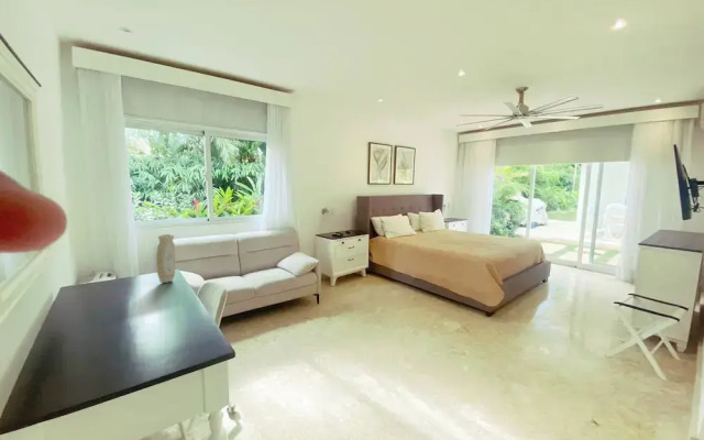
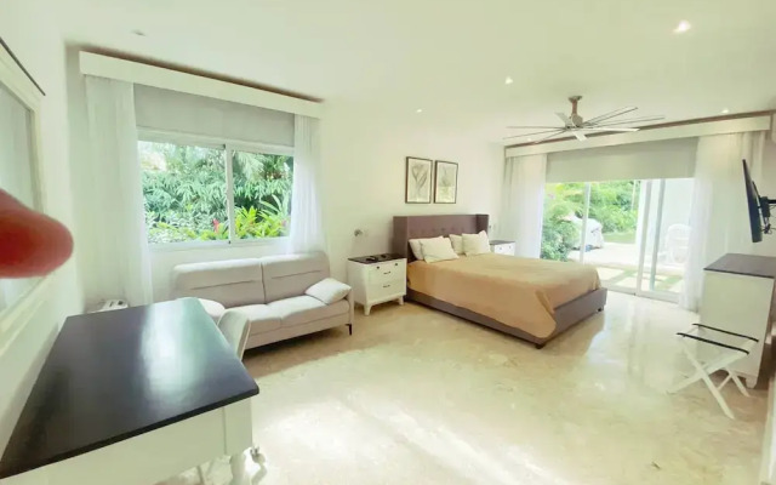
- vase (165, 258)
